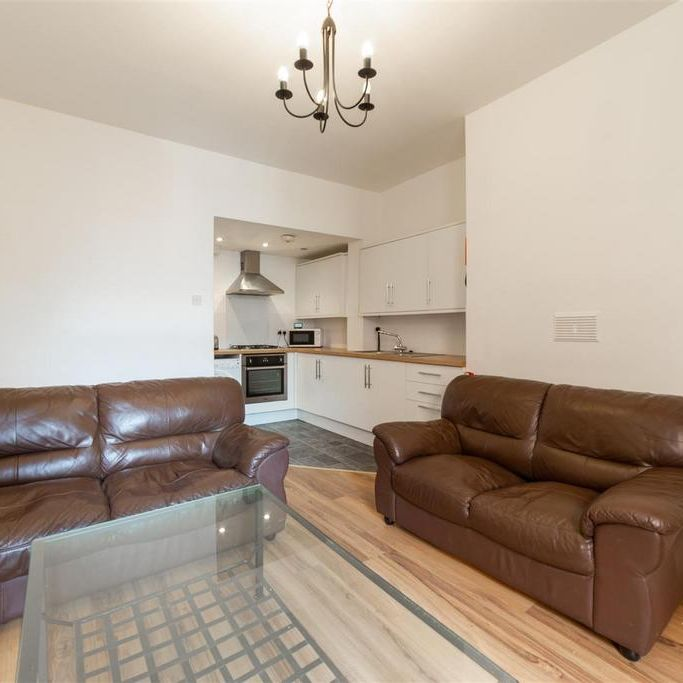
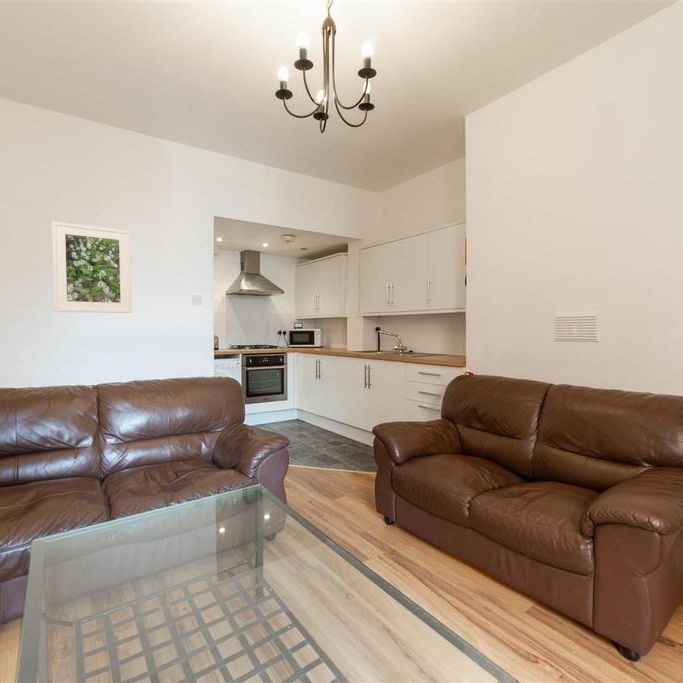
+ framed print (93, 269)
